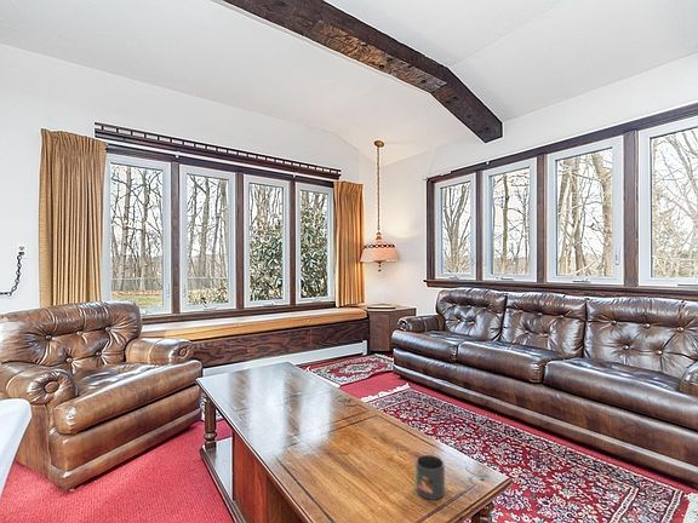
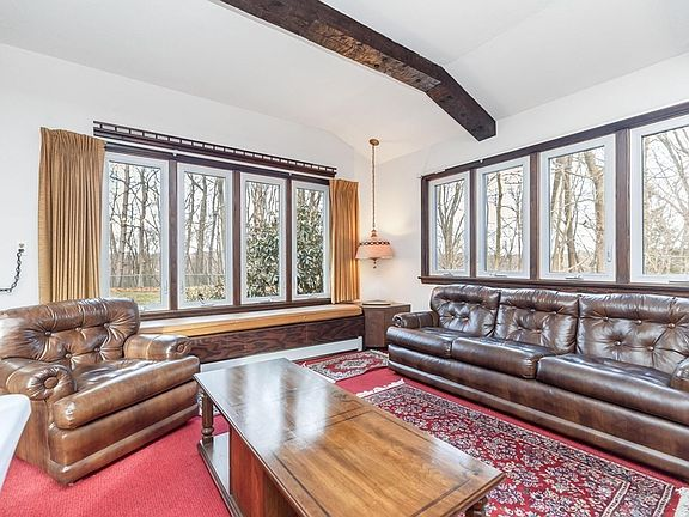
- mug (433, 475)
